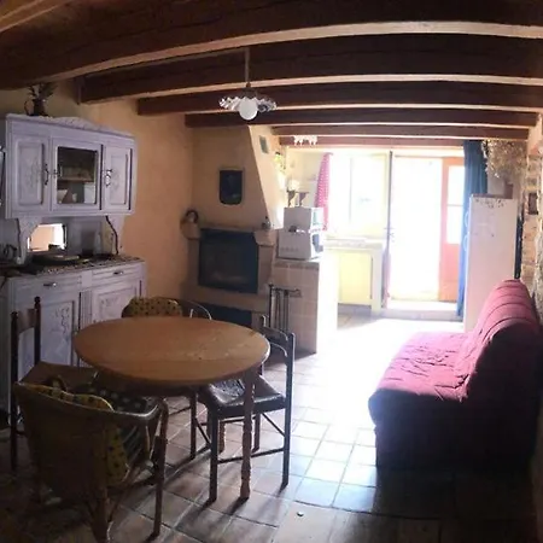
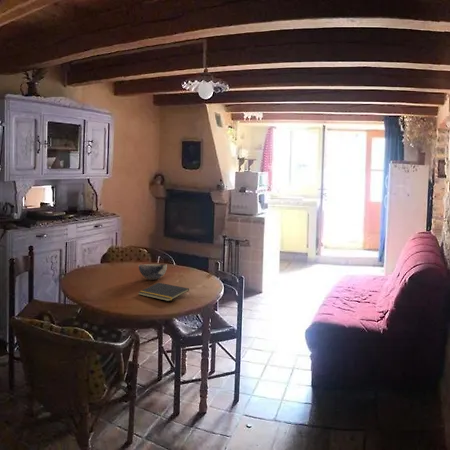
+ bowl (152, 271)
+ notepad (163, 291)
